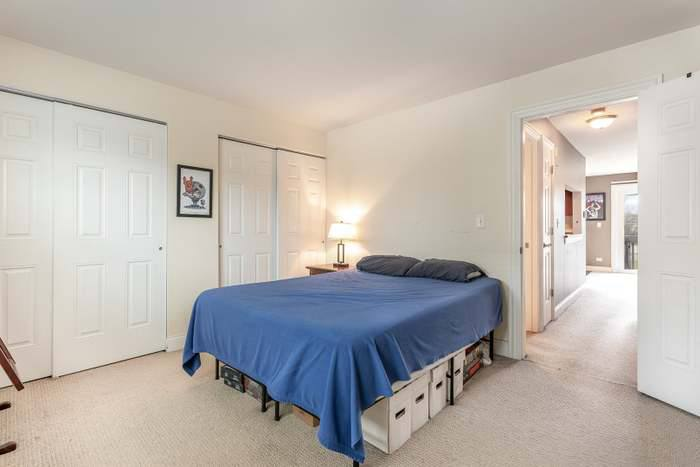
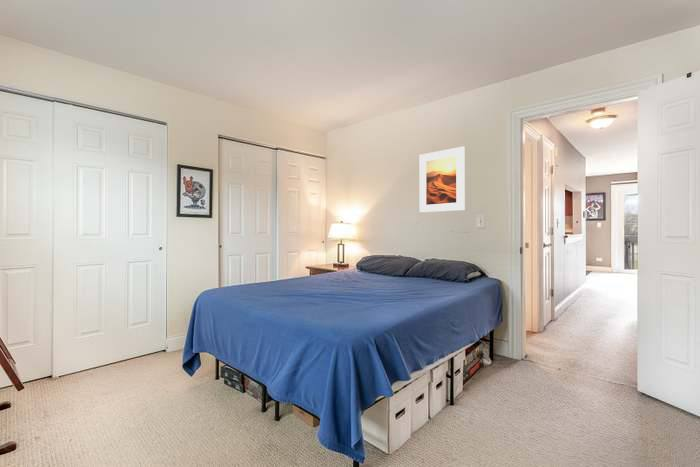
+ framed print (441, 181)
